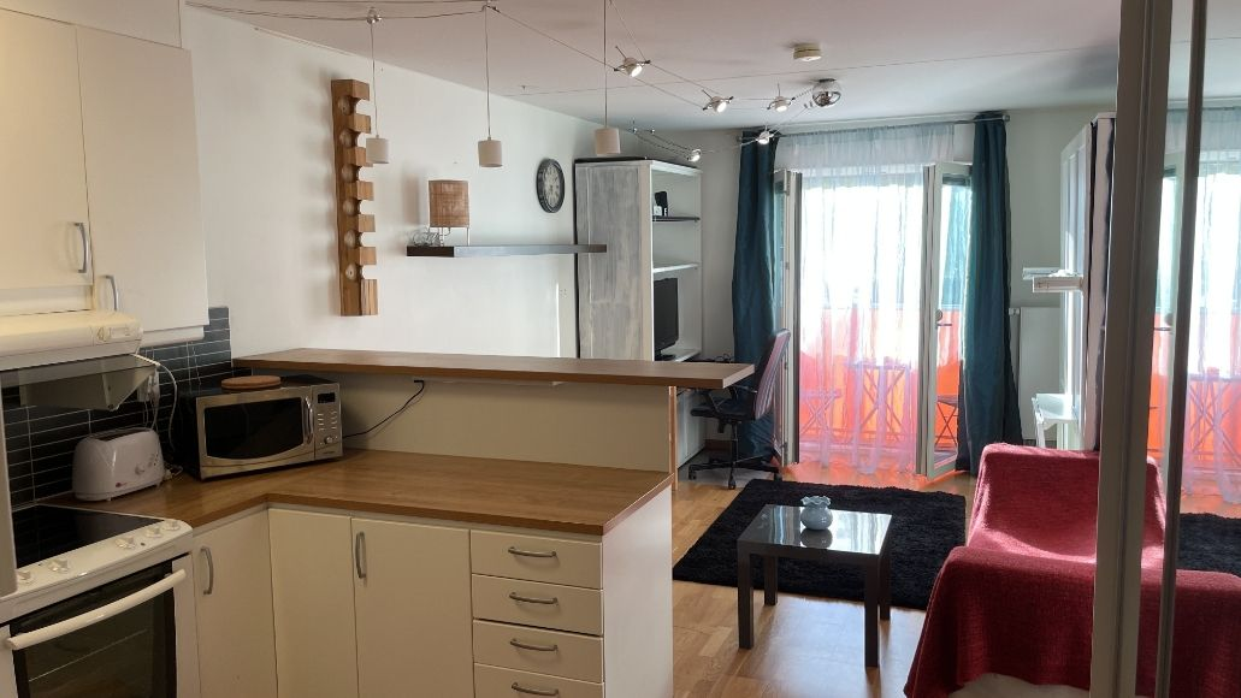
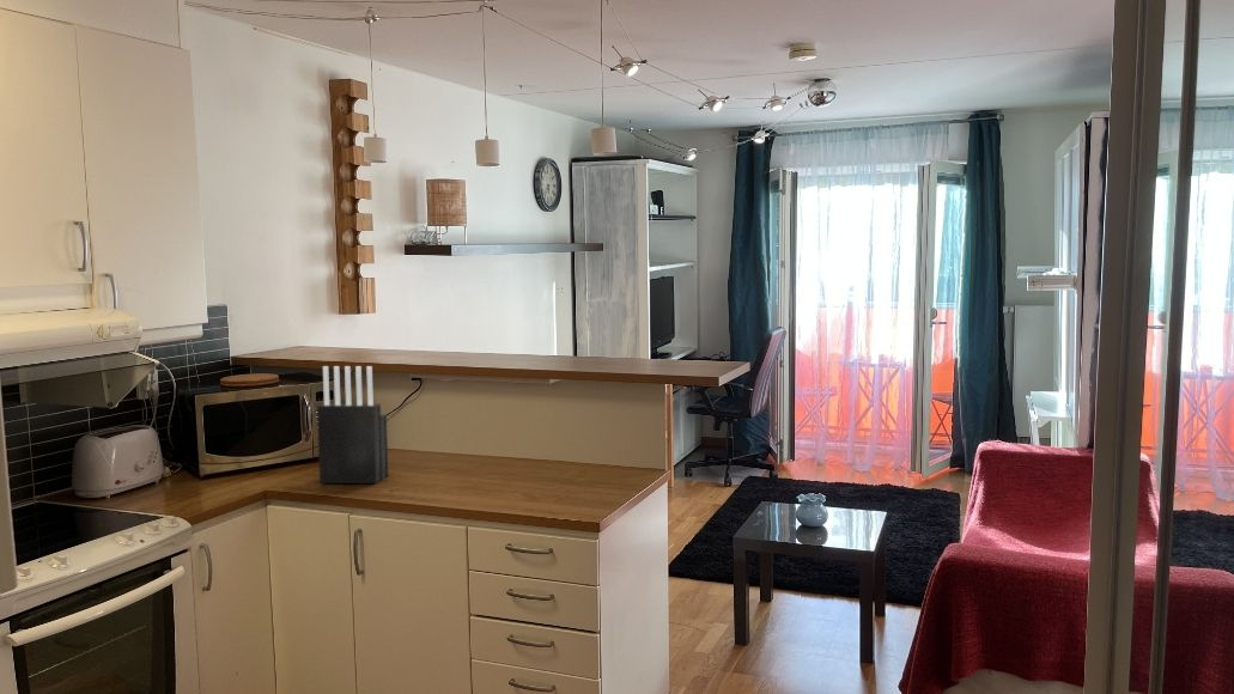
+ knife block (353, 421)
